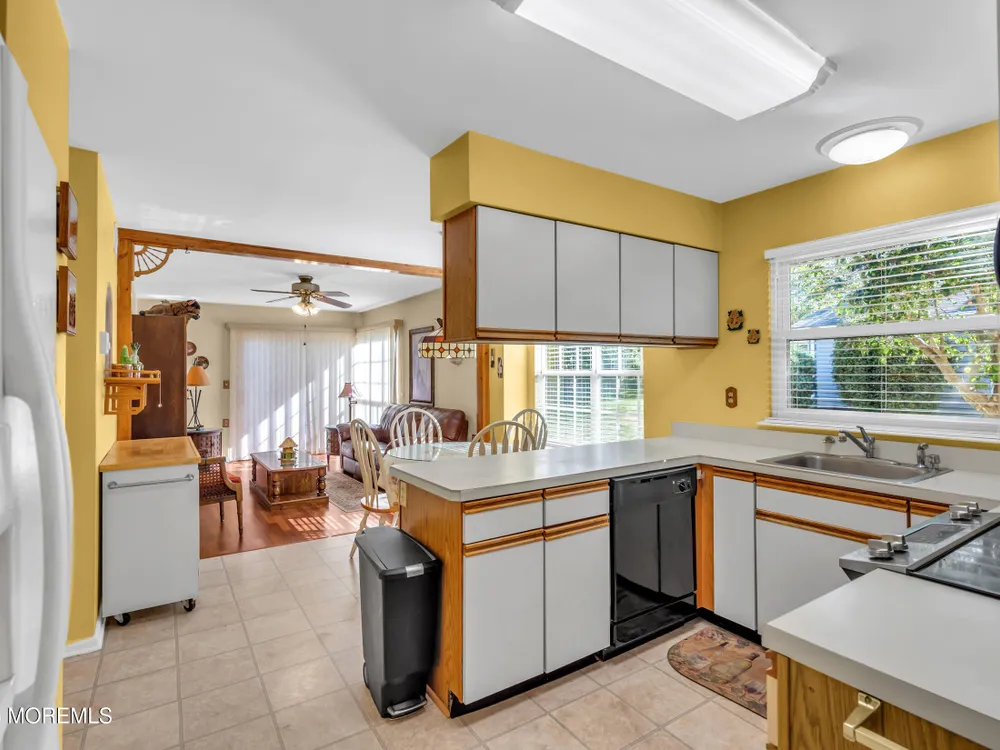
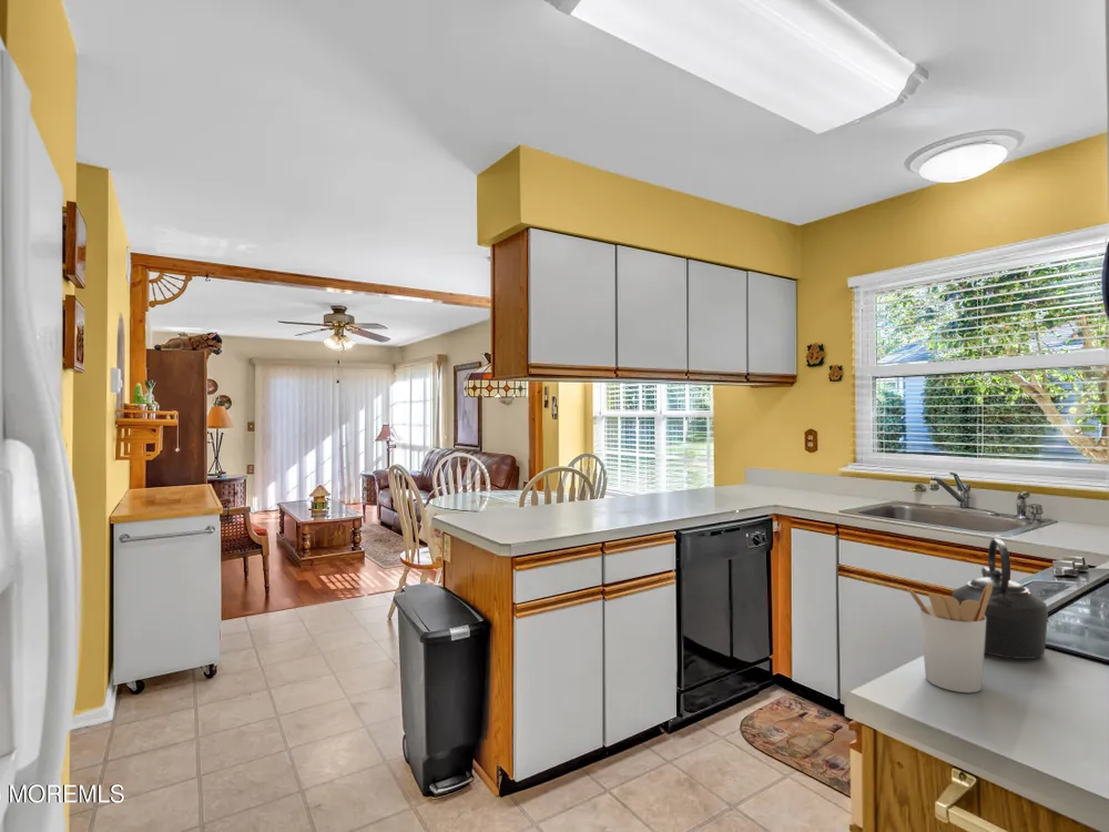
+ kettle (994, 588)
+ utensil holder (953, 635)
